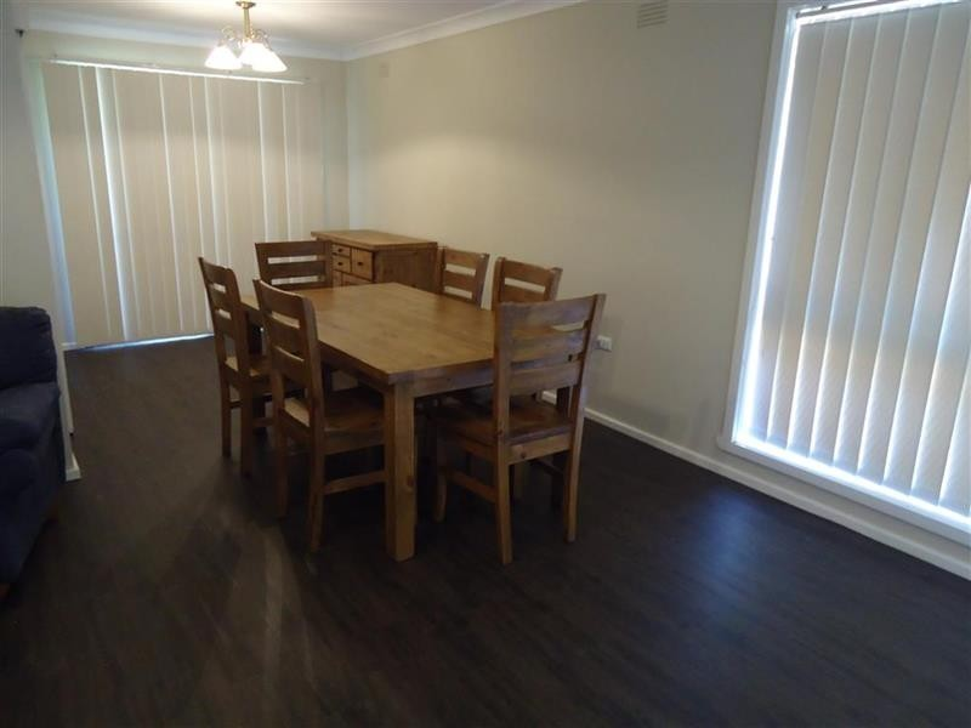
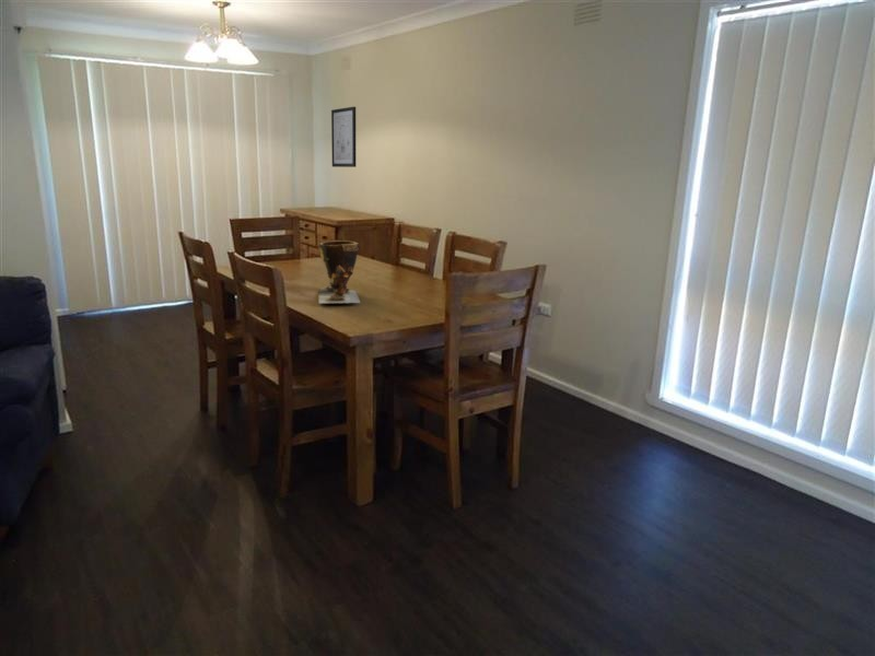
+ wall art (343, 138)
+ clay pot (339, 269)
